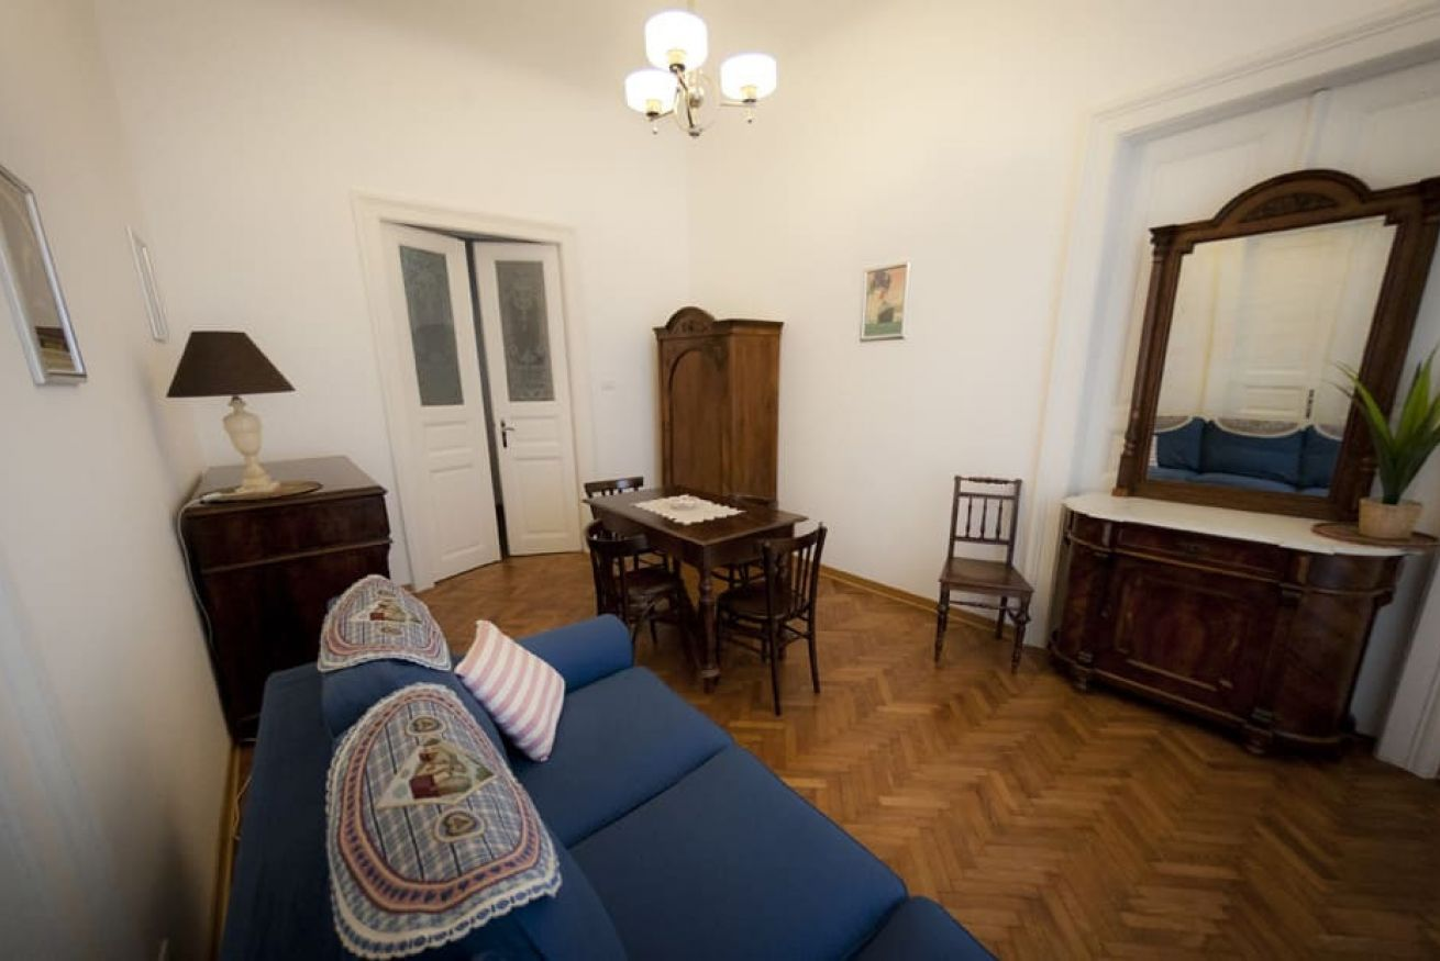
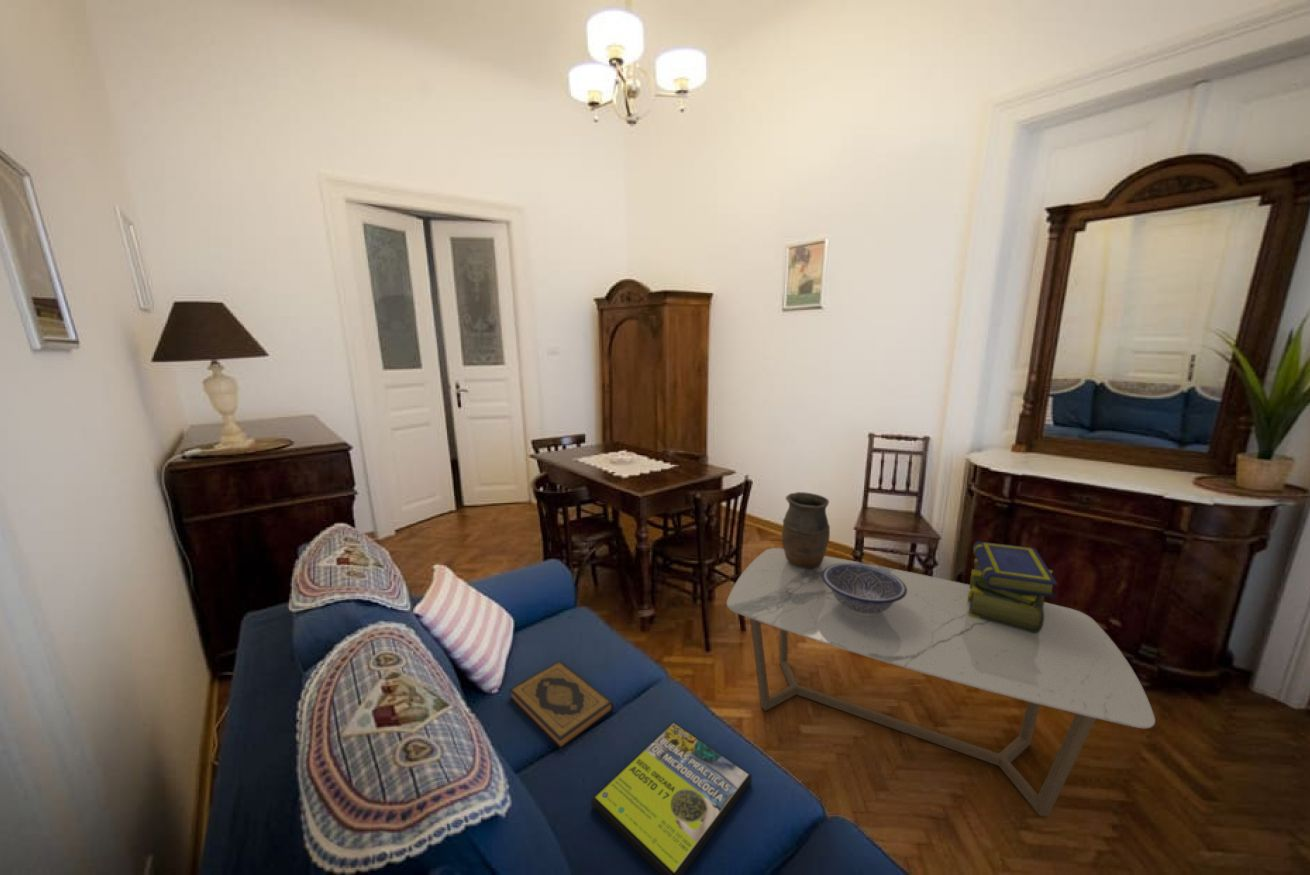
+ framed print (673, 790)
+ stack of books (1009, 582)
+ coffee table (897, 665)
+ hardback book (560, 699)
+ decorative bowl (861, 593)
+ vase (805, 530)
